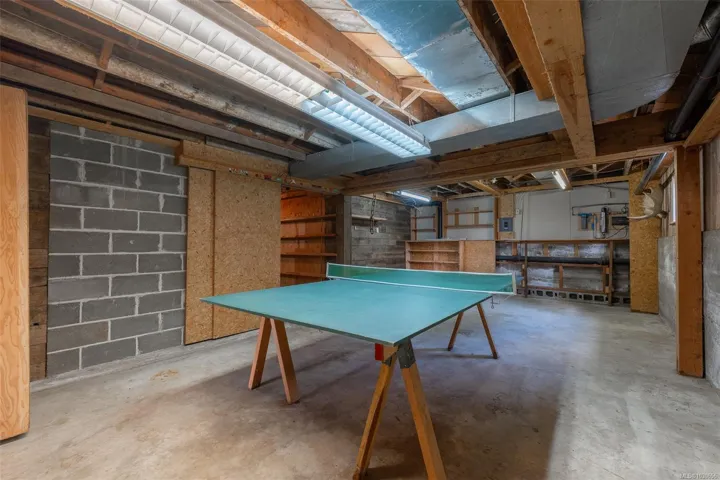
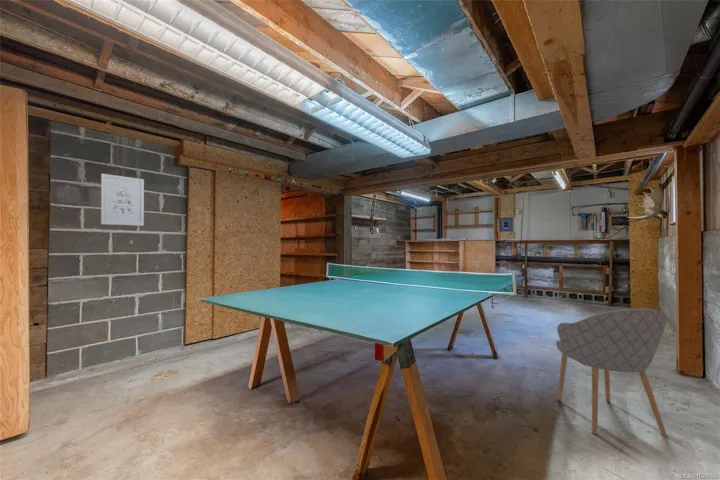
+ chair (607, 359)
+ wall art (123, 200)
